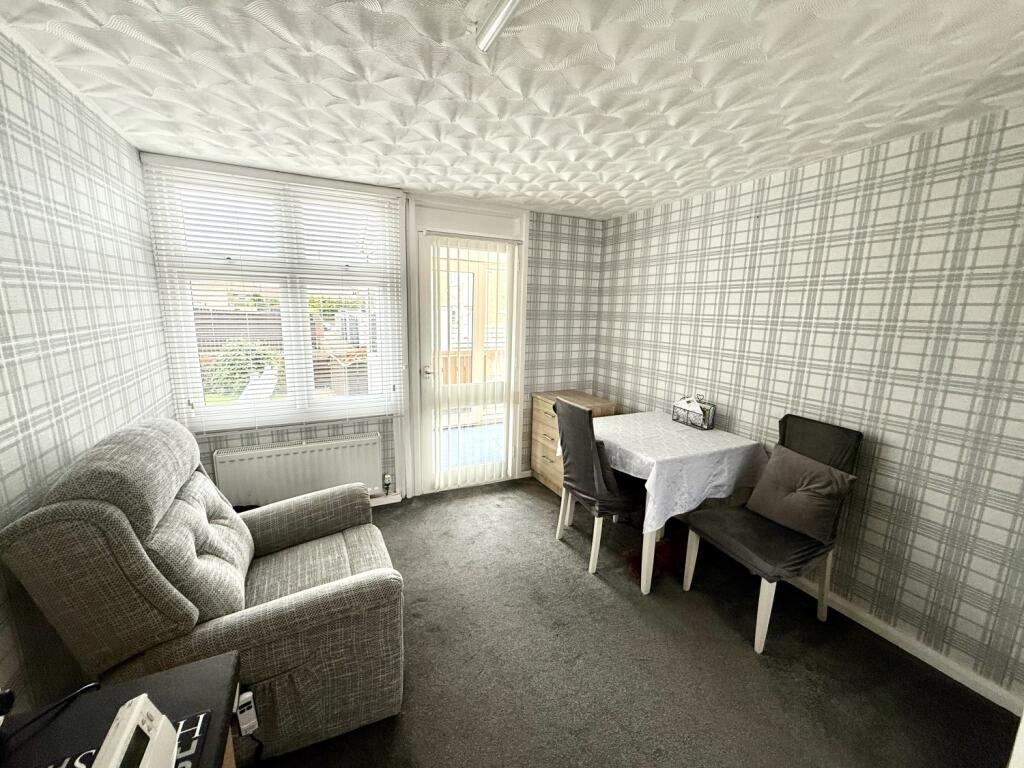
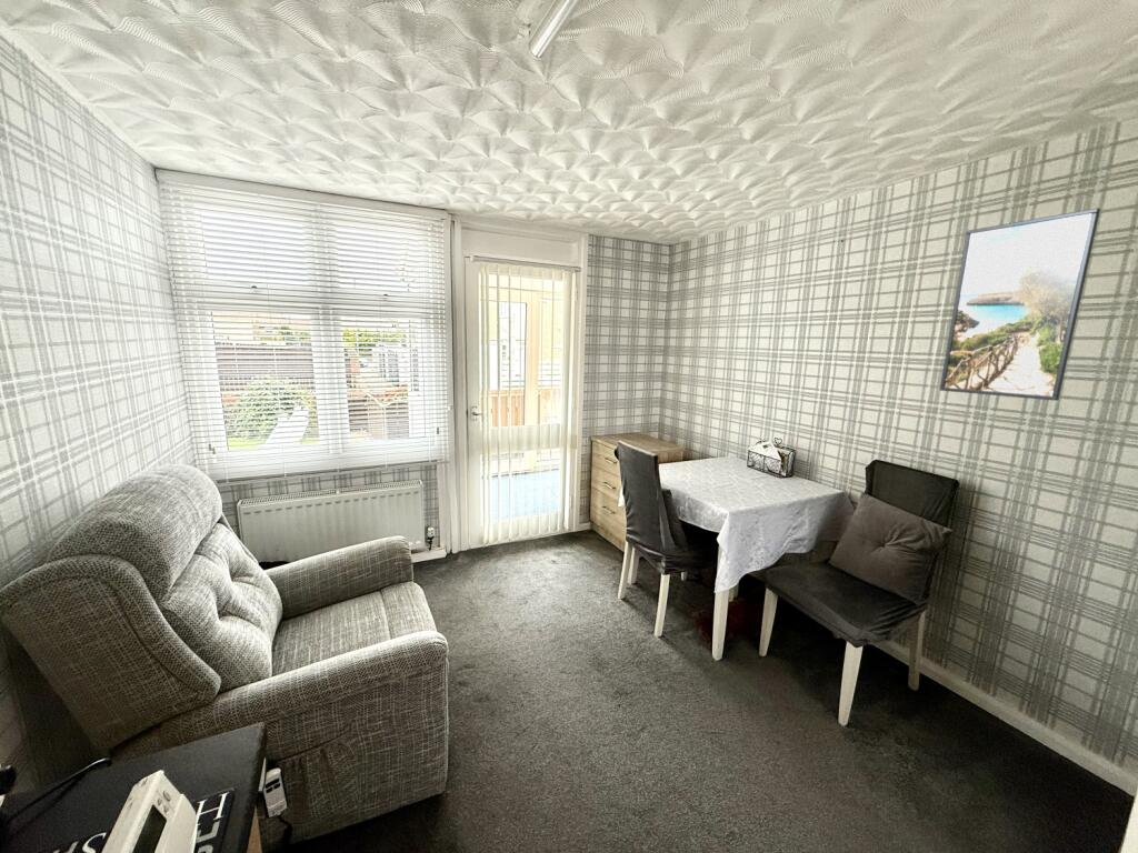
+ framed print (1009, 310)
